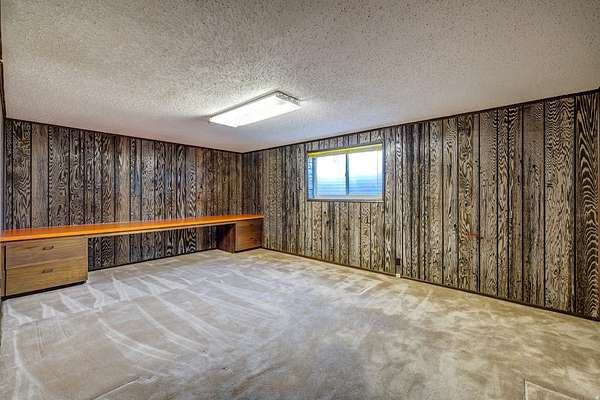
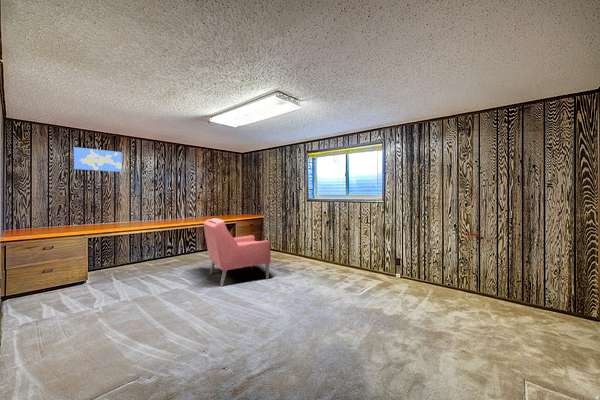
+ chair (237, 247)
+ world map (99, 160)
